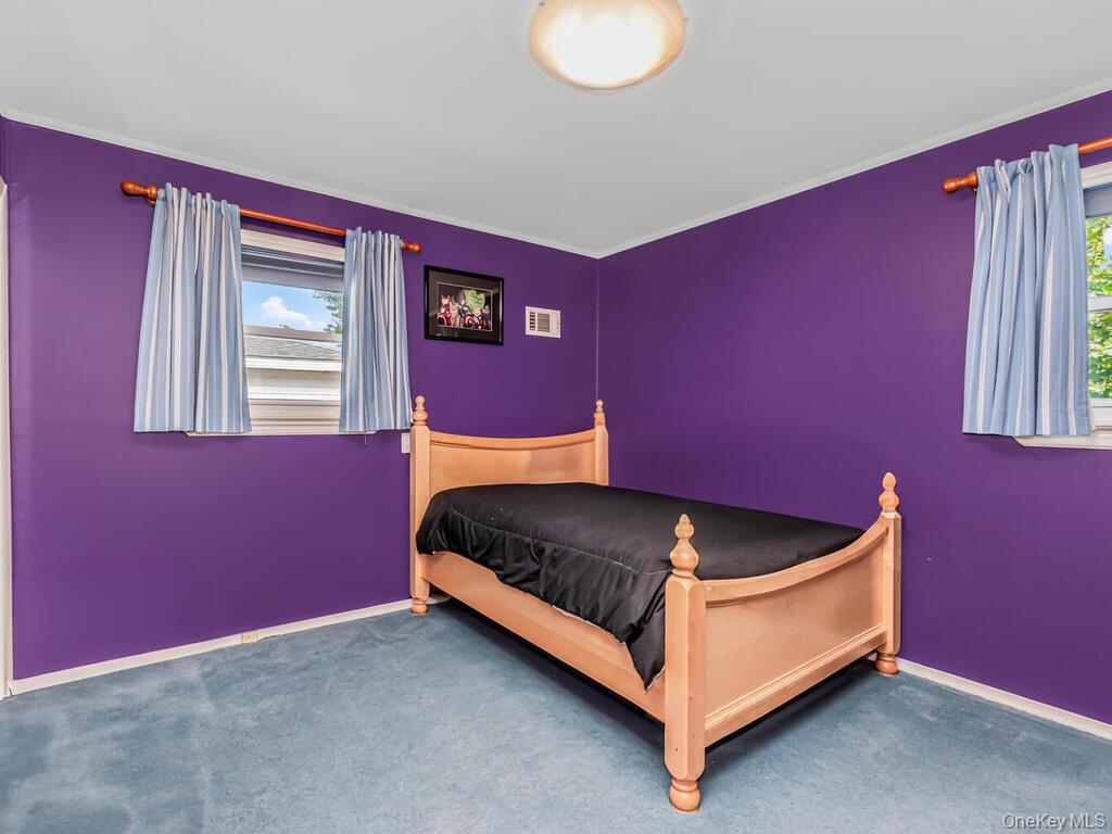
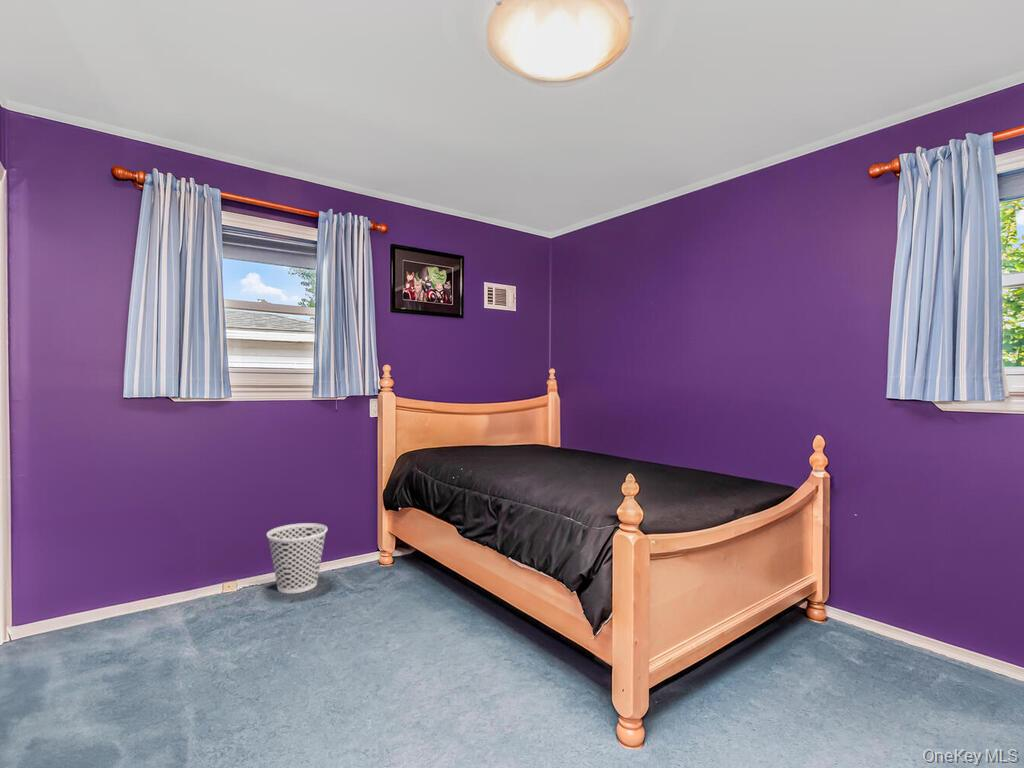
+ wastebasket (297, 558)
